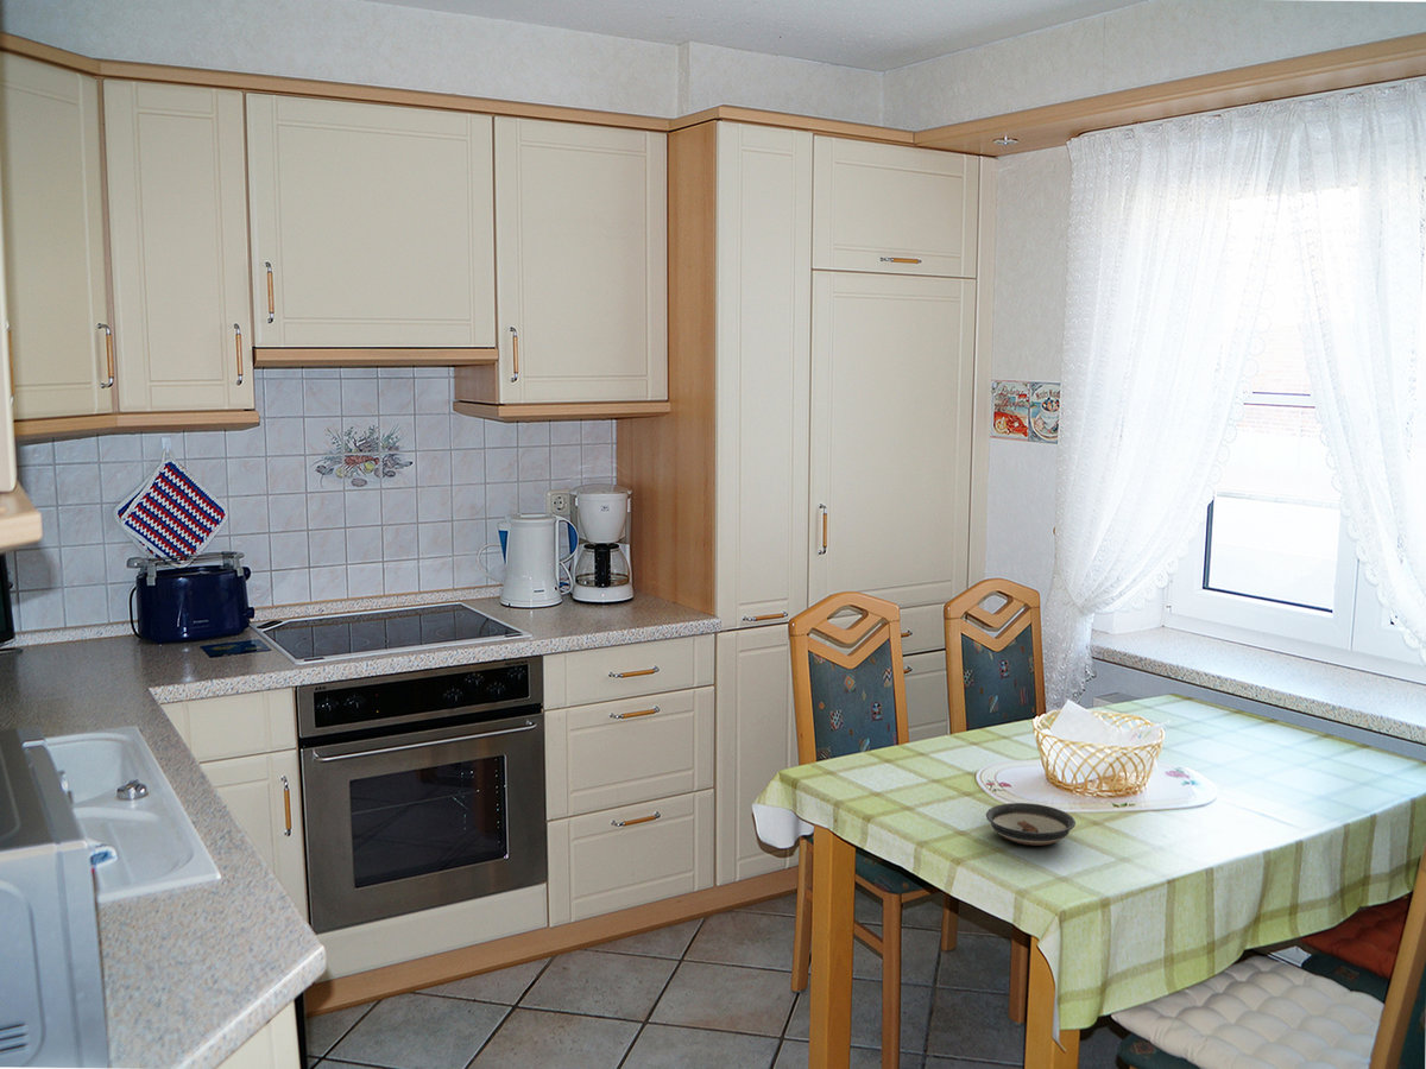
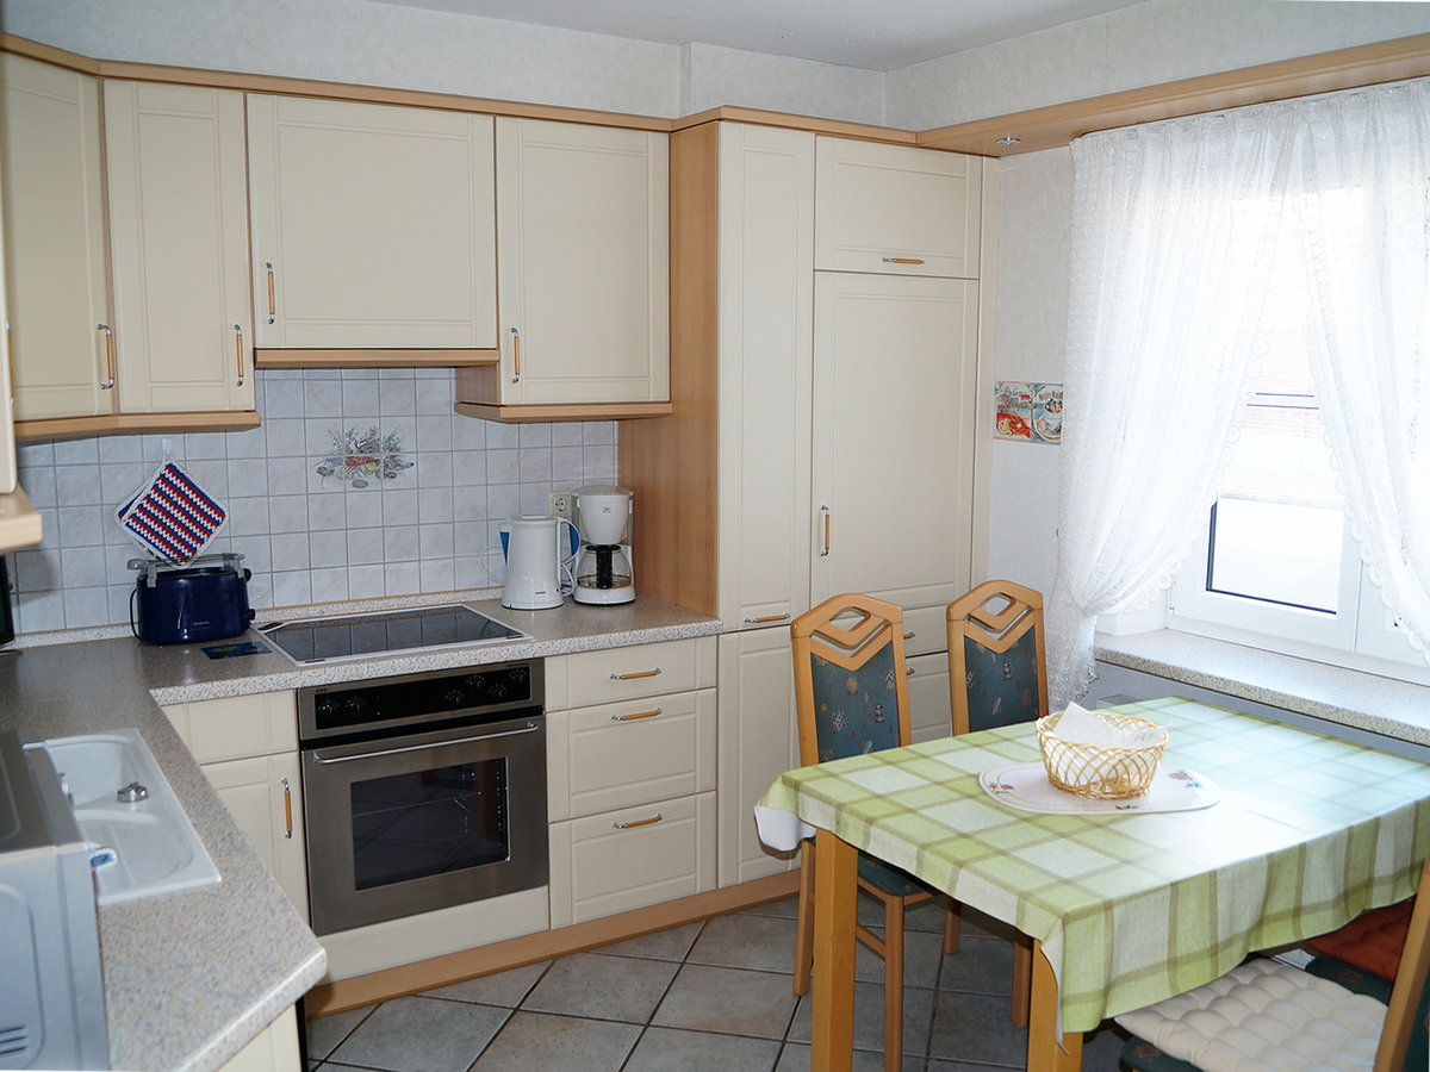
- saucer (1029, 827)
